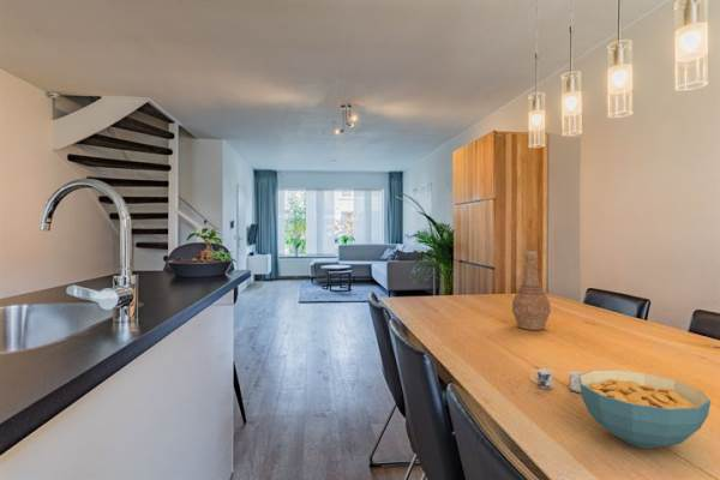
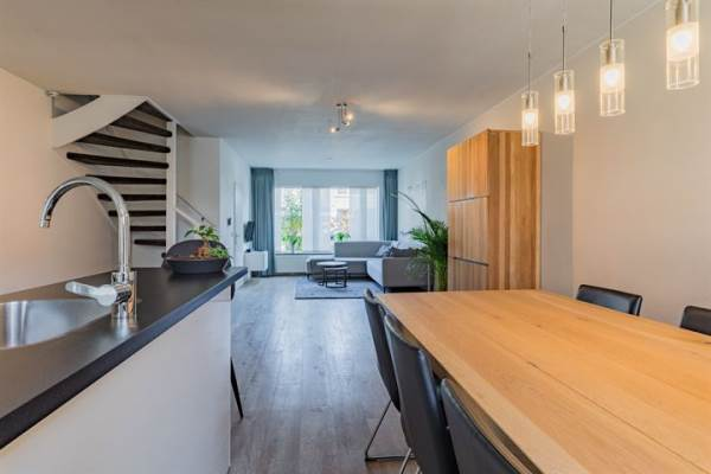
- vase (530, 289)
- cereal bowl (638, 413)
- mug (552, 380)
